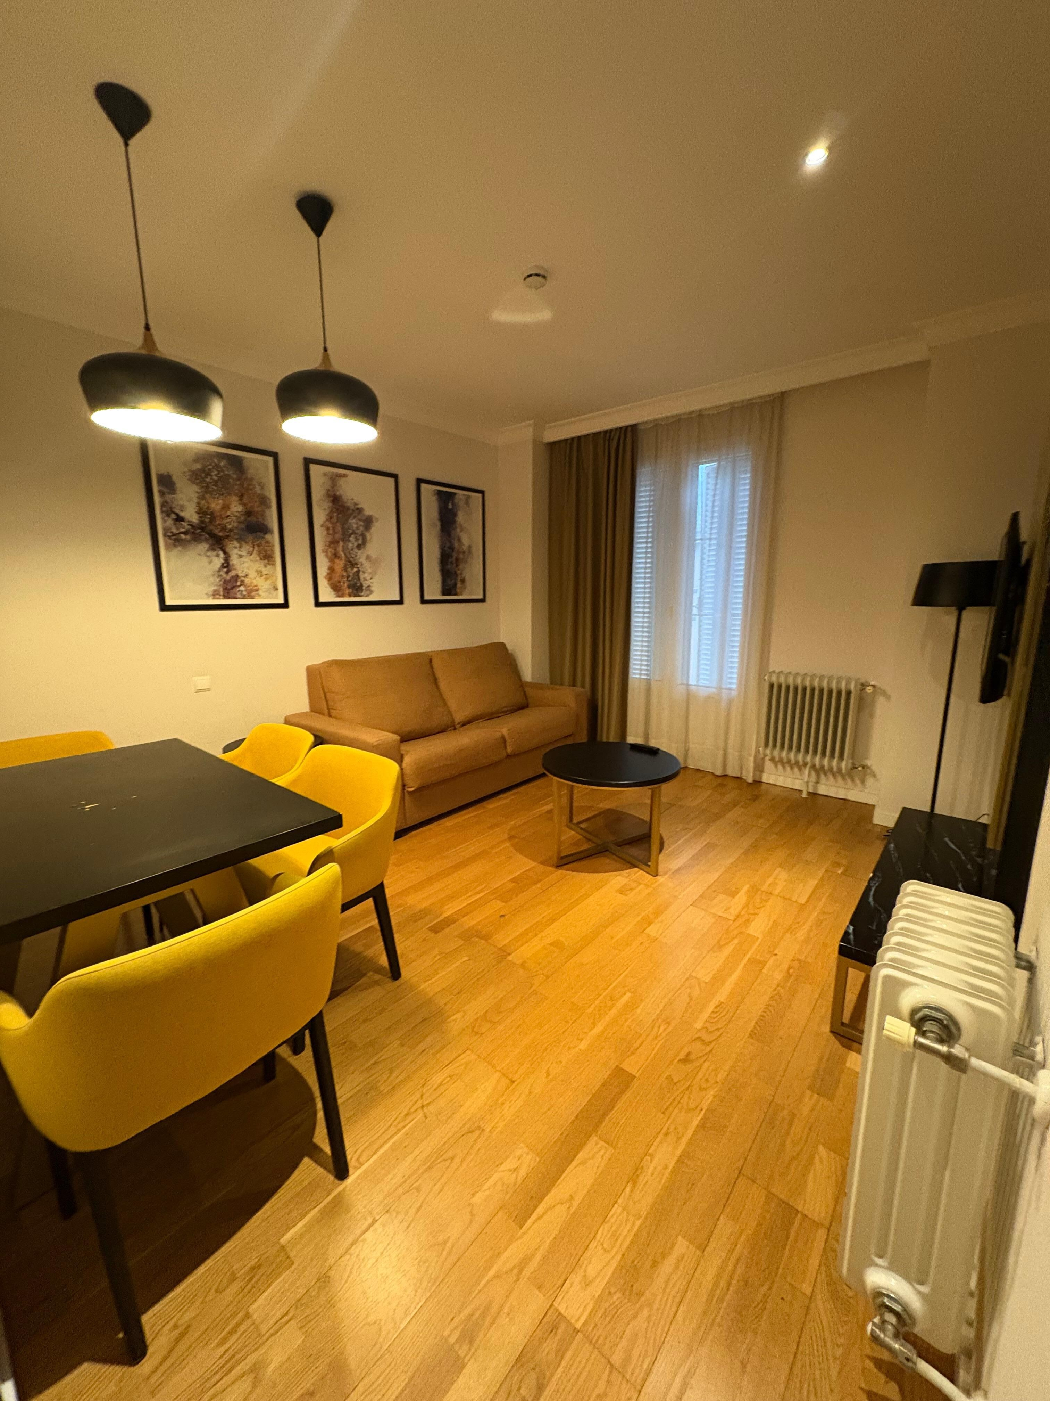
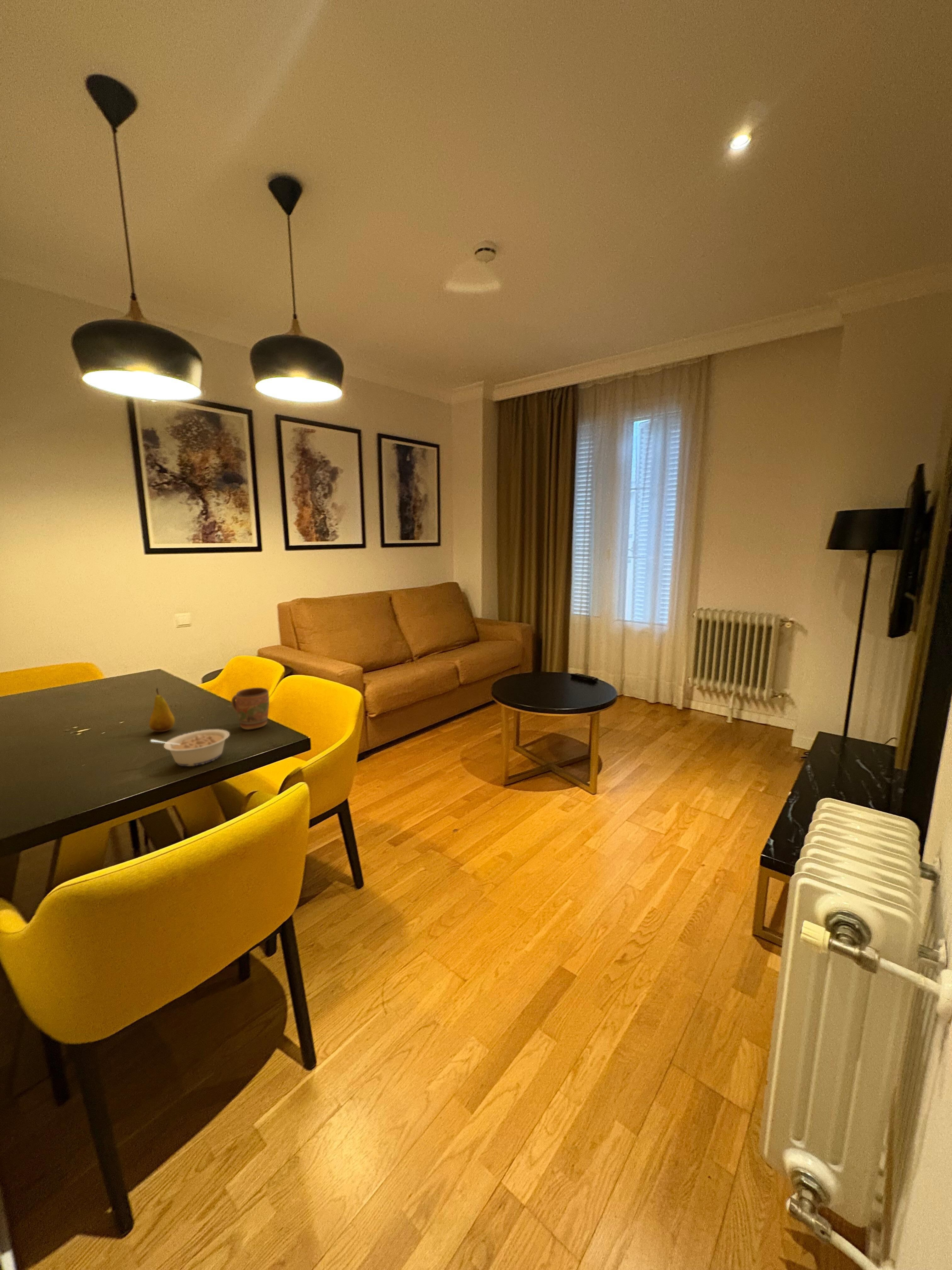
+ fruit (161, 709)
+ legume (196, 747)
+ mug (252, 708)
